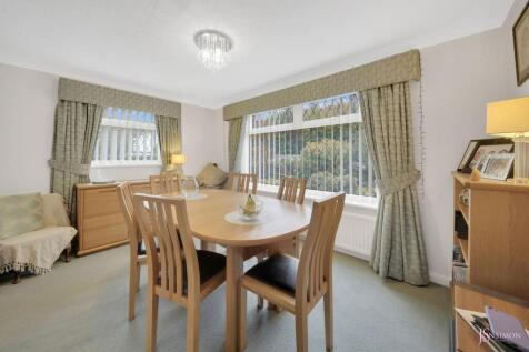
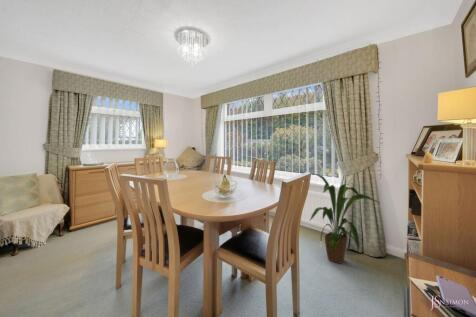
+ house plant (343, 218)
